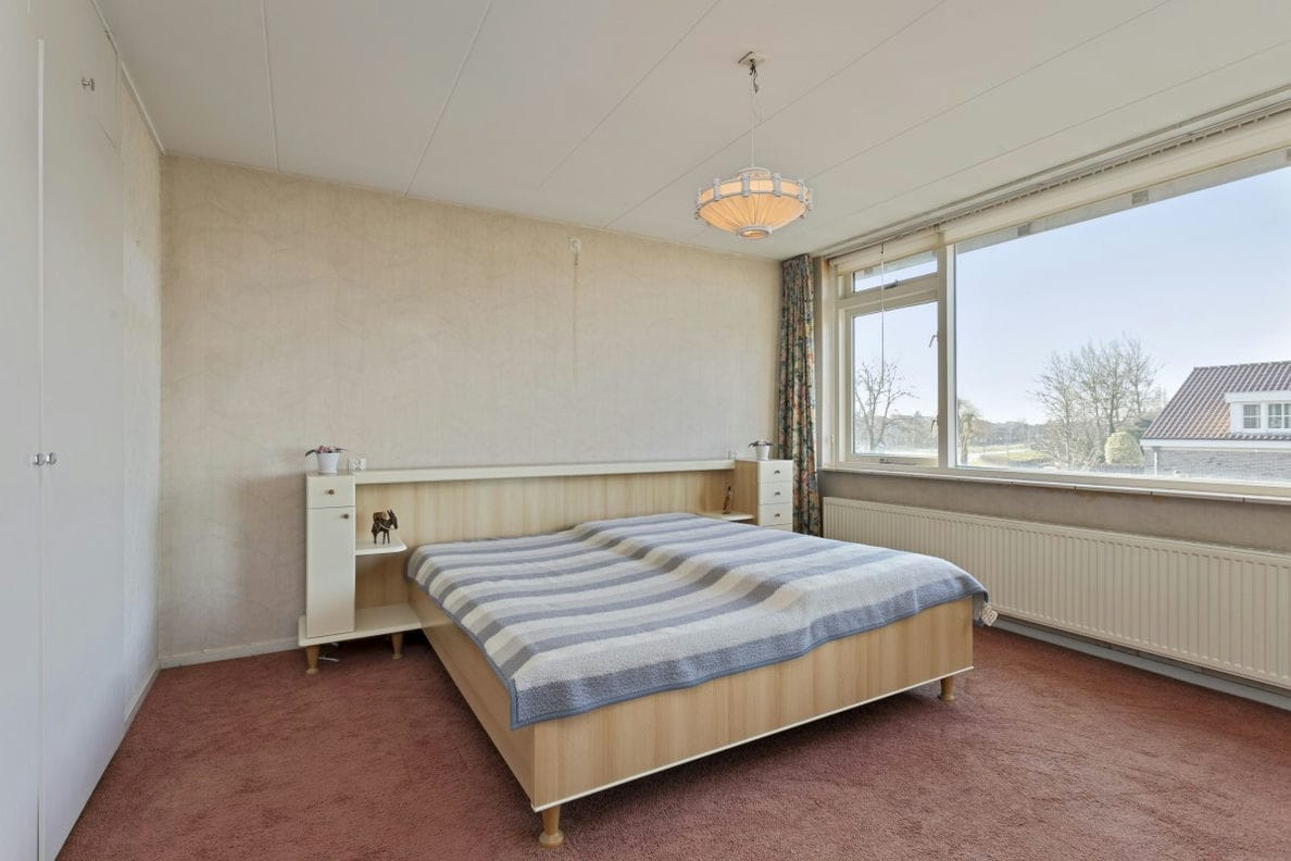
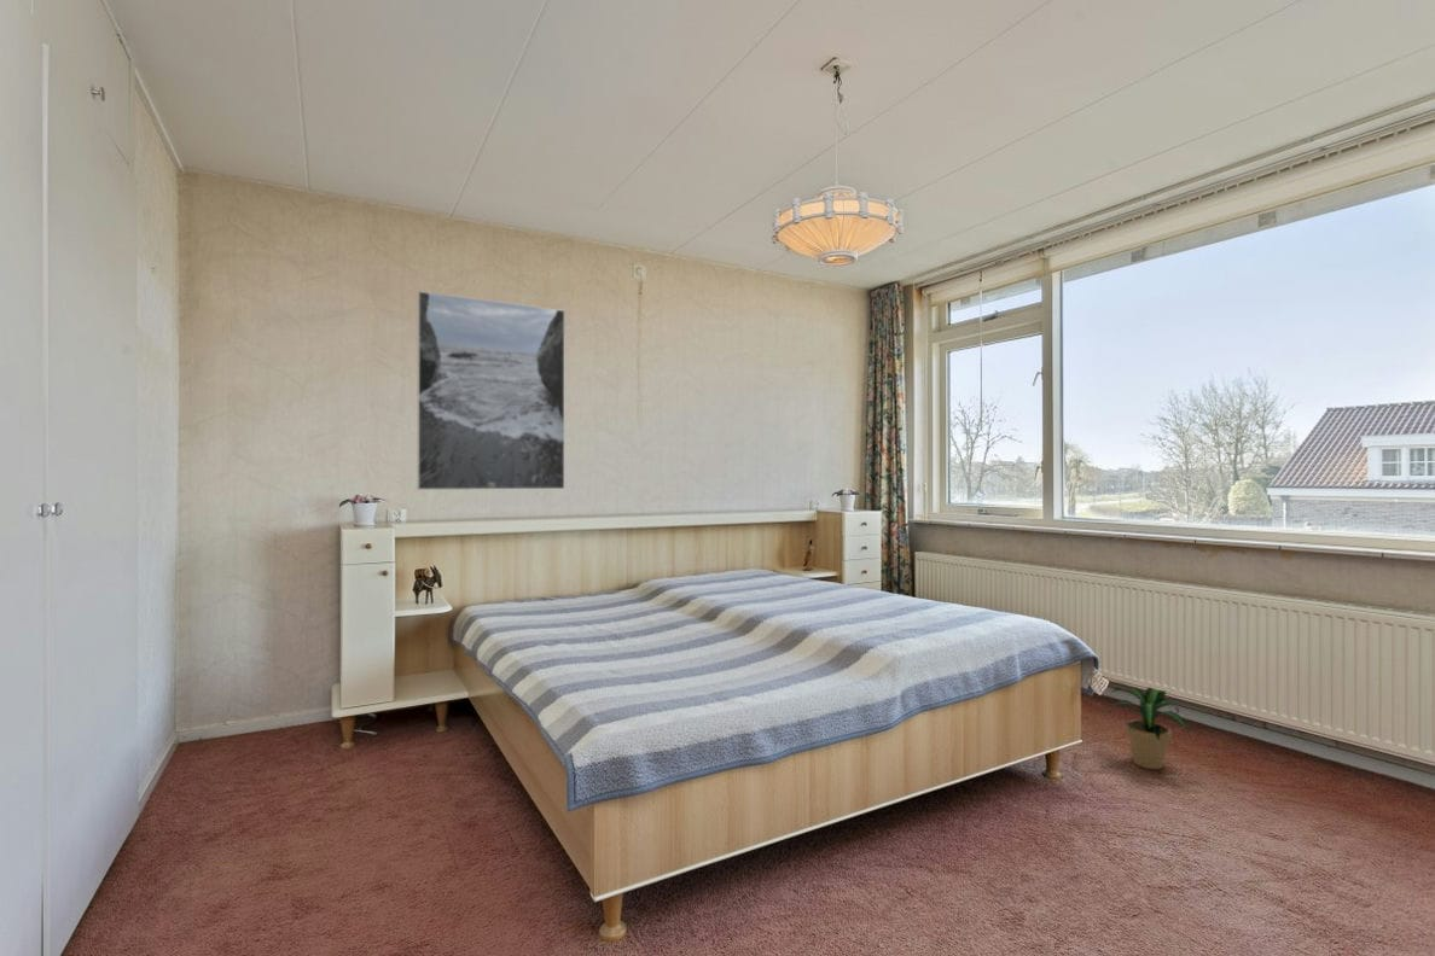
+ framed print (494, 395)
+ potted plant (1148, 728)
